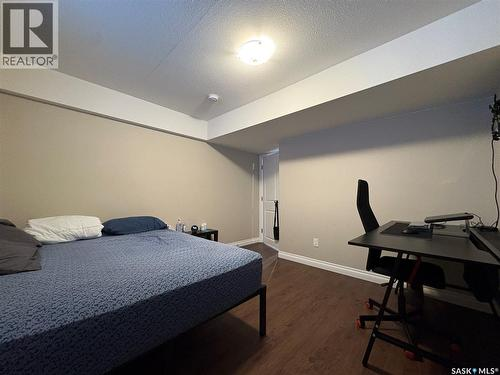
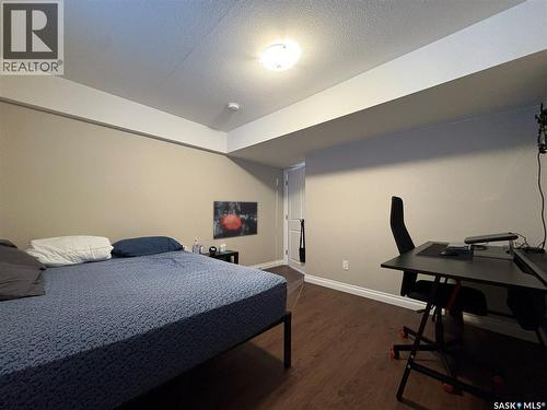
+ wall art (236, 219)
